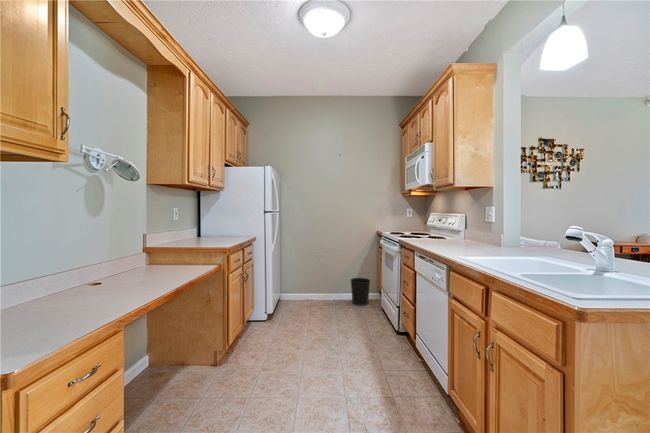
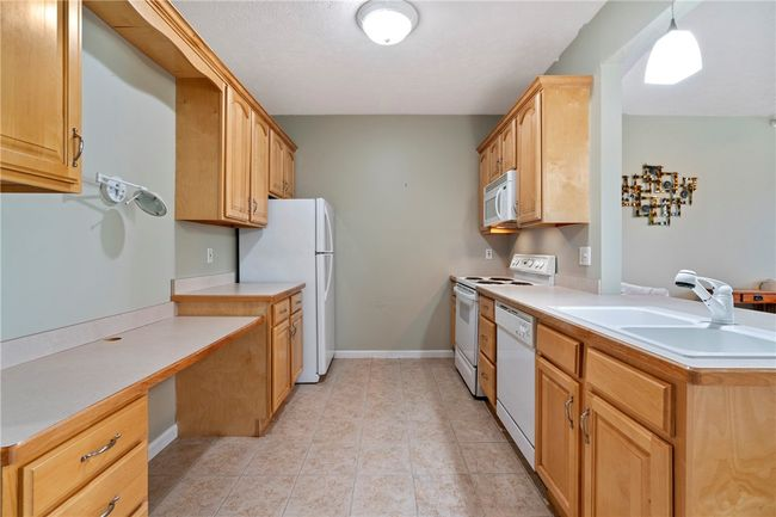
- wastebasket (360, 291)
